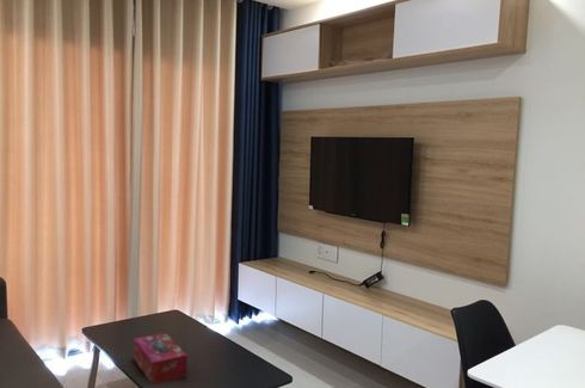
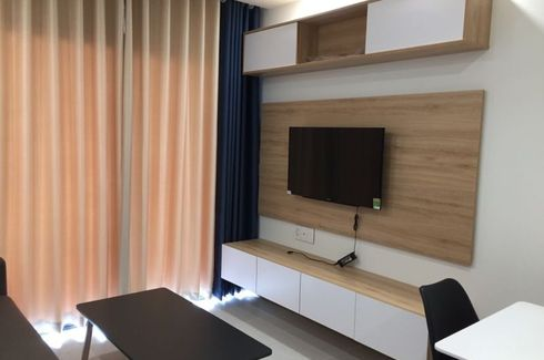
- tissue box (159, 356)
